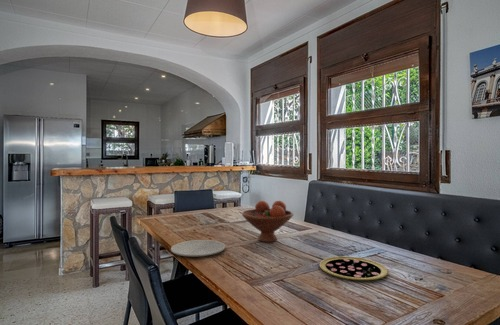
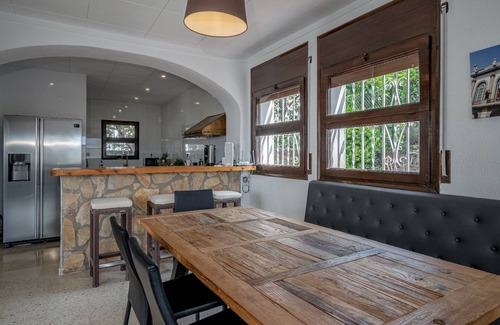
- pizza (352, 267)
- plate (198, 248)
- fruit bowl (267, 221)
